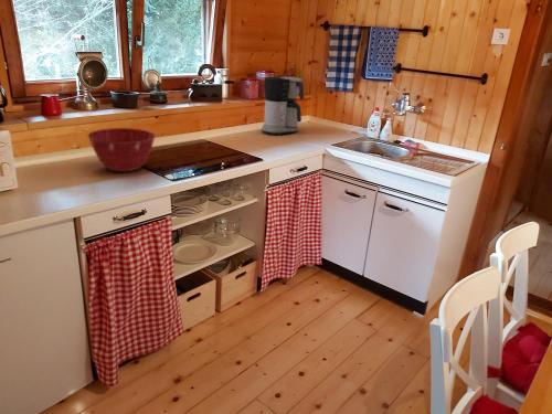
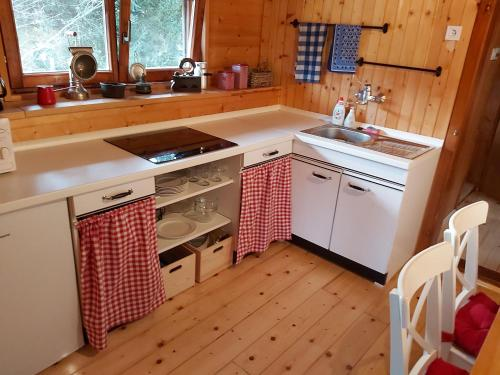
- coffee maker (284, 105)
- mixing bowl (123, 151)
